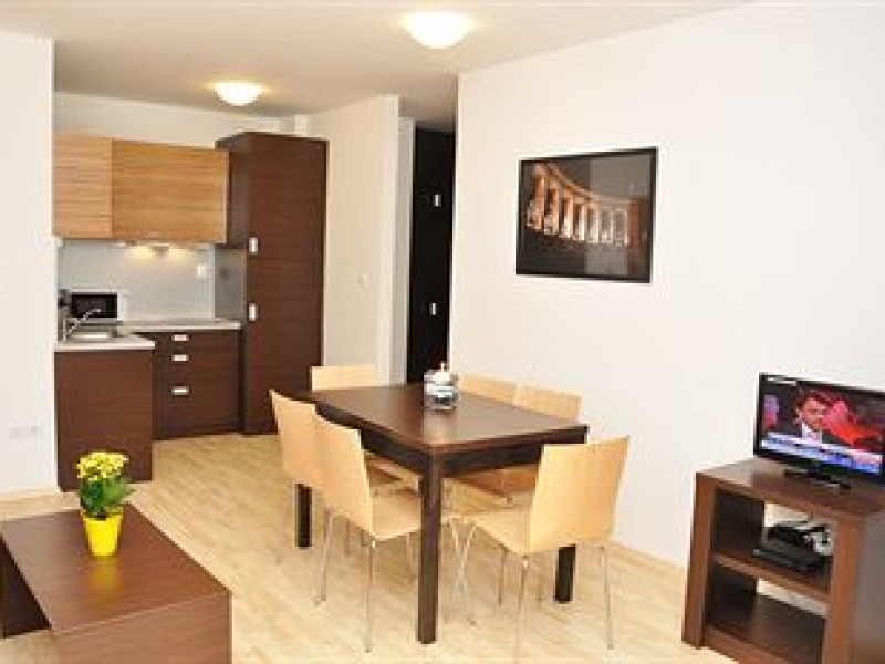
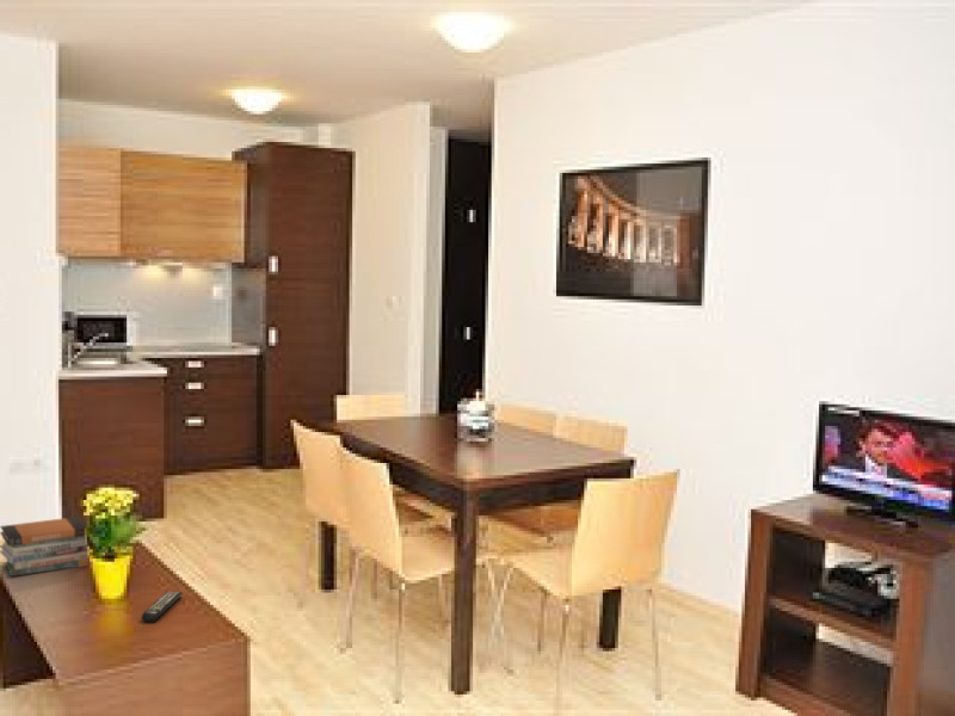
+ book stack (45, 545)
+ remote control (162, 605)
